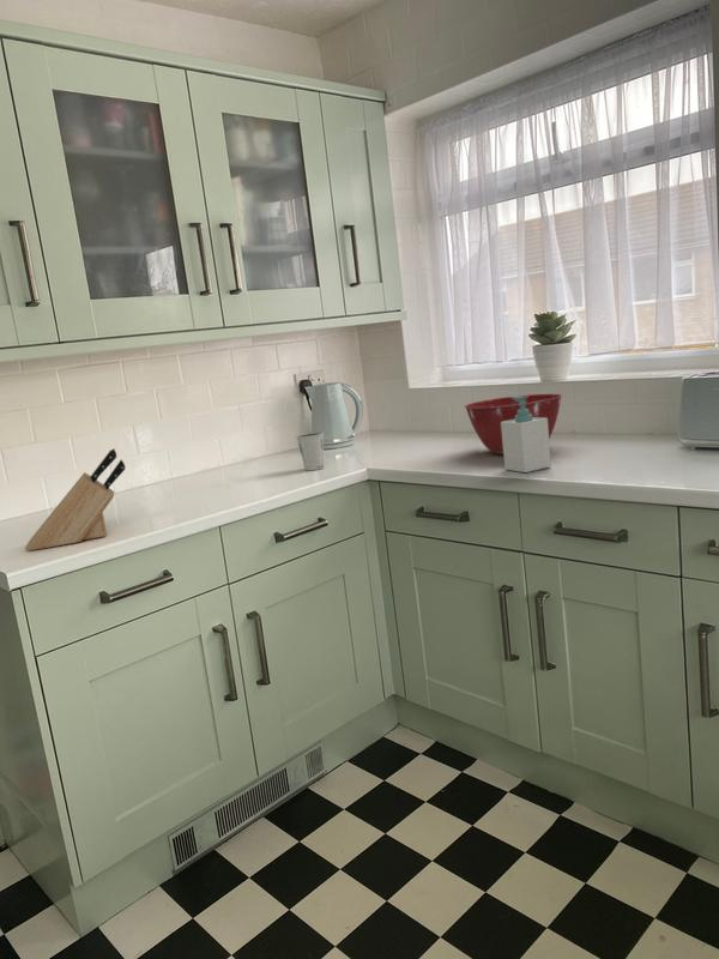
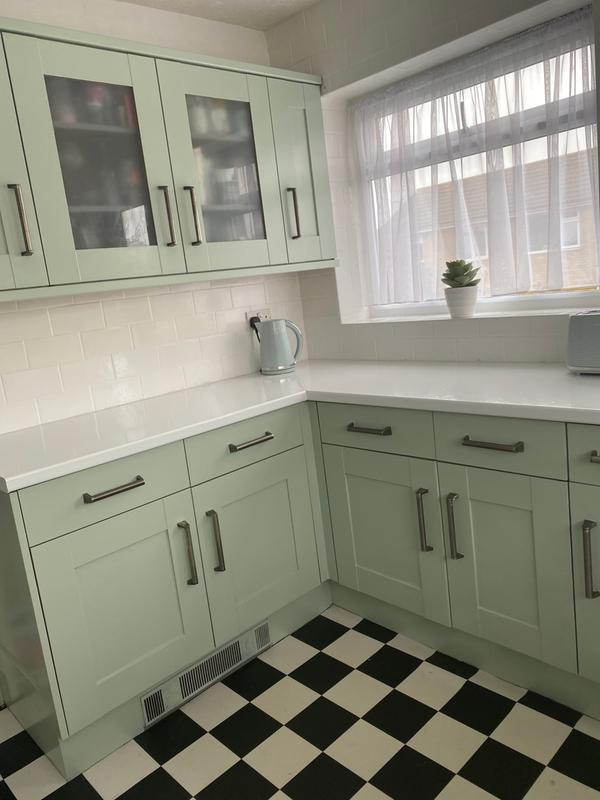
- soap bottle (524, 432)
- dixie cup (312, 451)
- mixing bowl (514, 418)
- knife block (74, 496)
